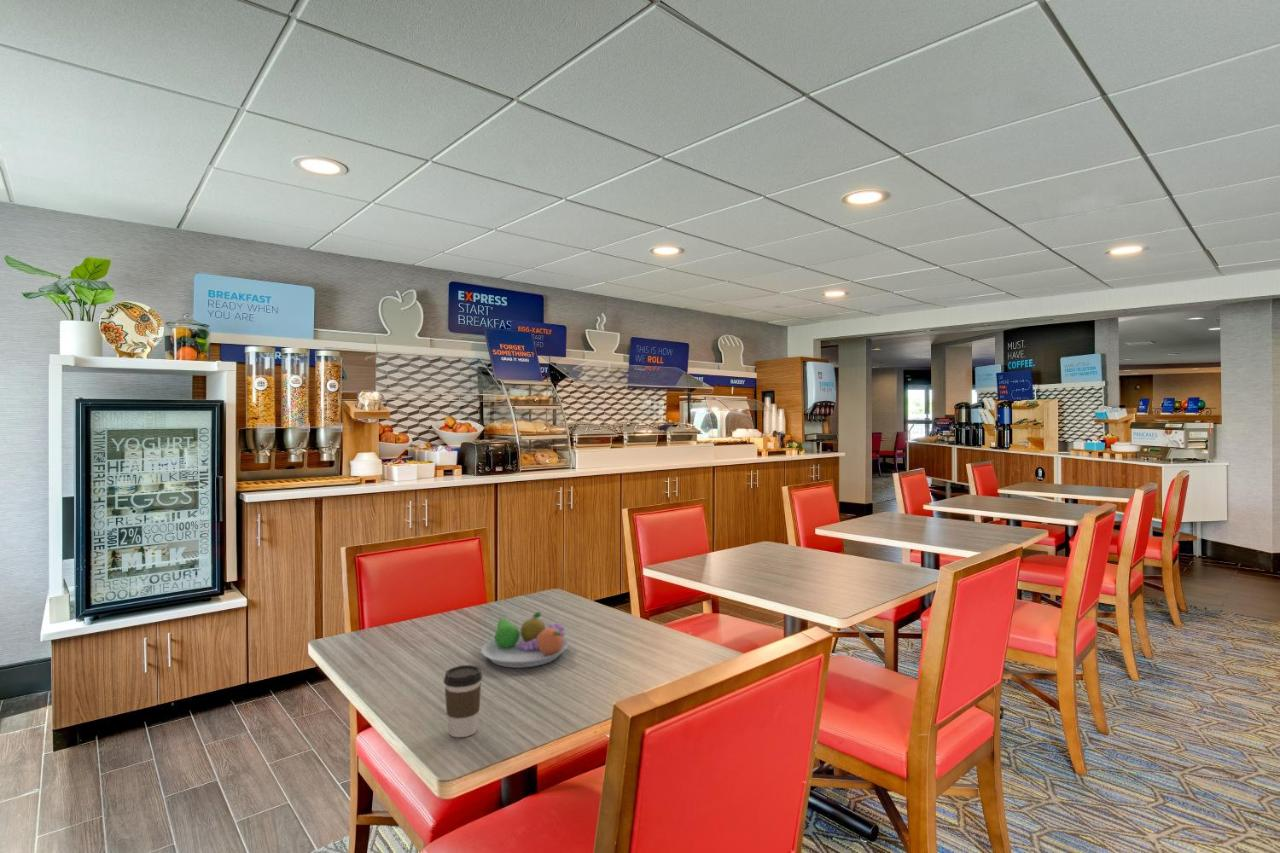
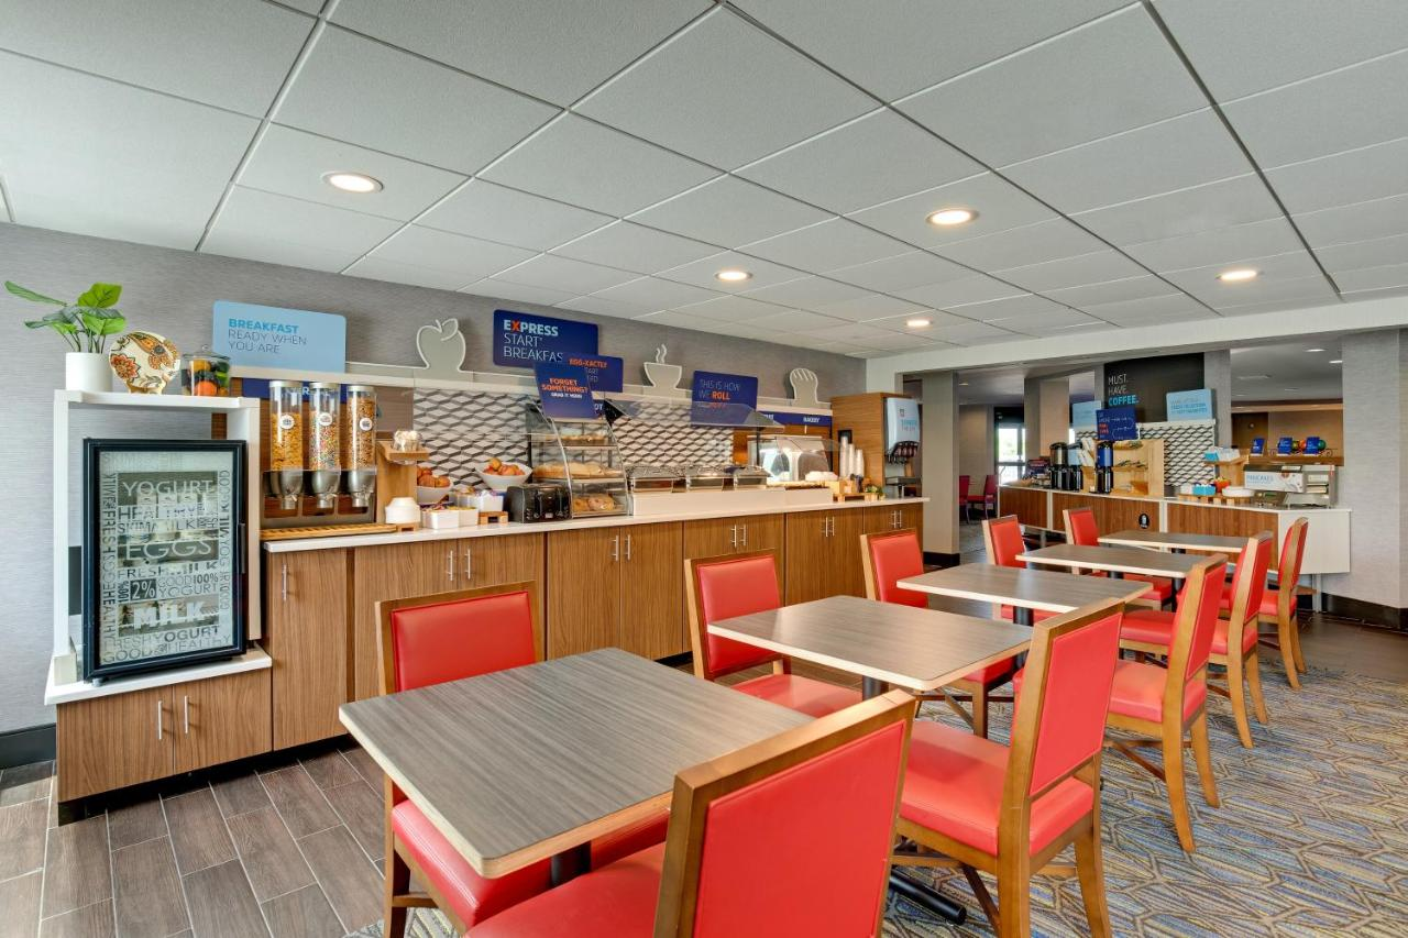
- fruit bowl (524, 636)
- coffee cup (463, 701)
